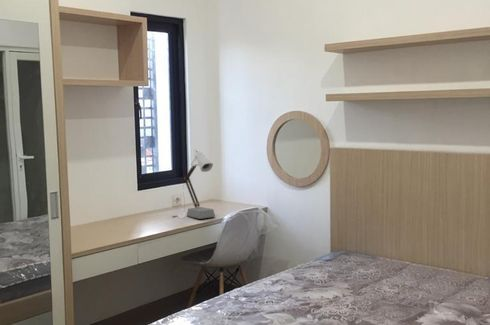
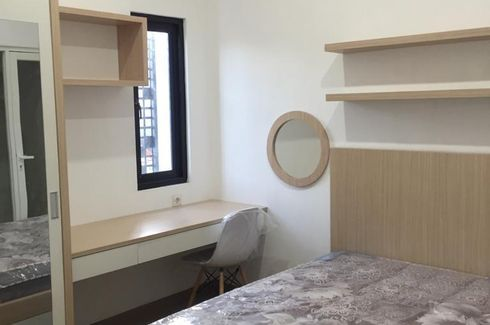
- desk lamp (191, 184)
